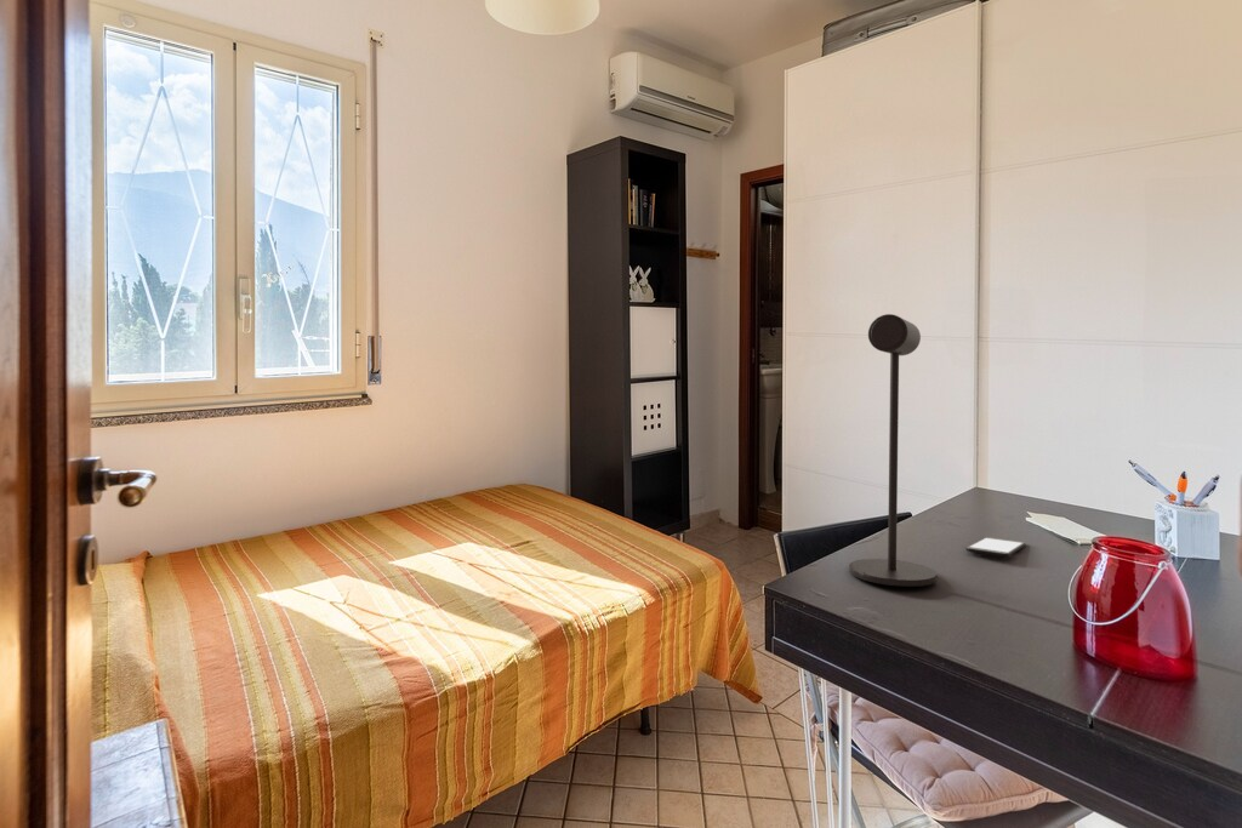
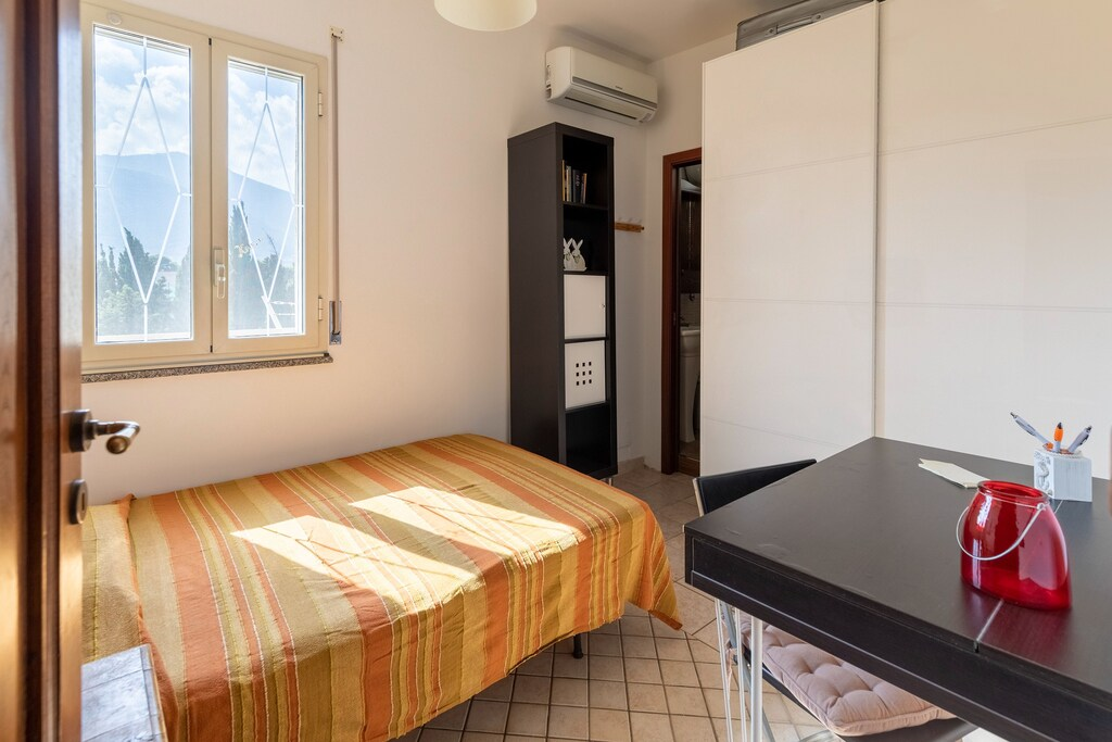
- desk lamp (893, 446)
- smartphone (996, 546)
